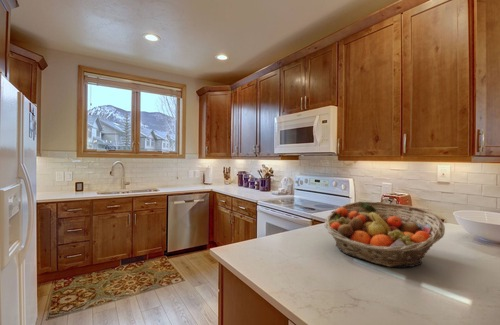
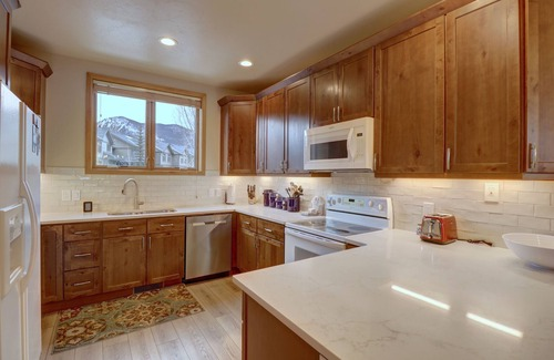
- fruit basket (377, 229)
